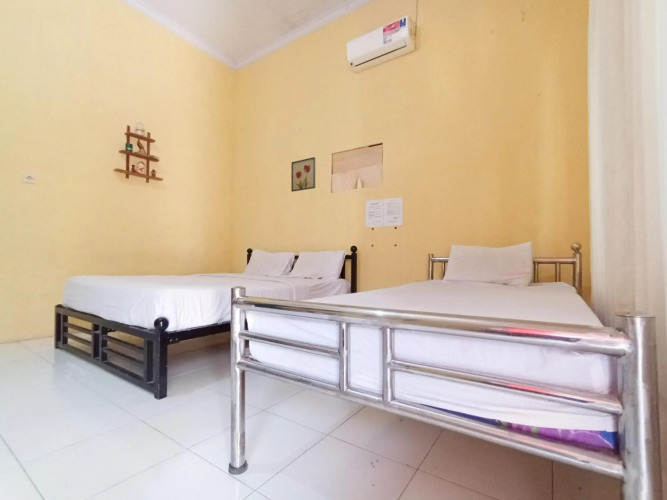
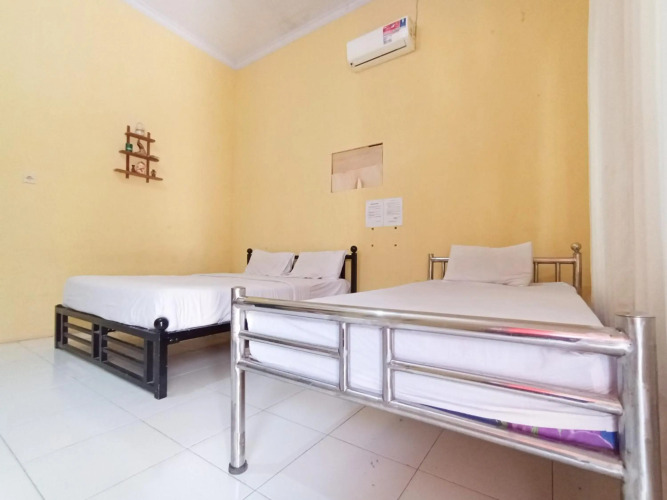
- wall art (303, 175)
